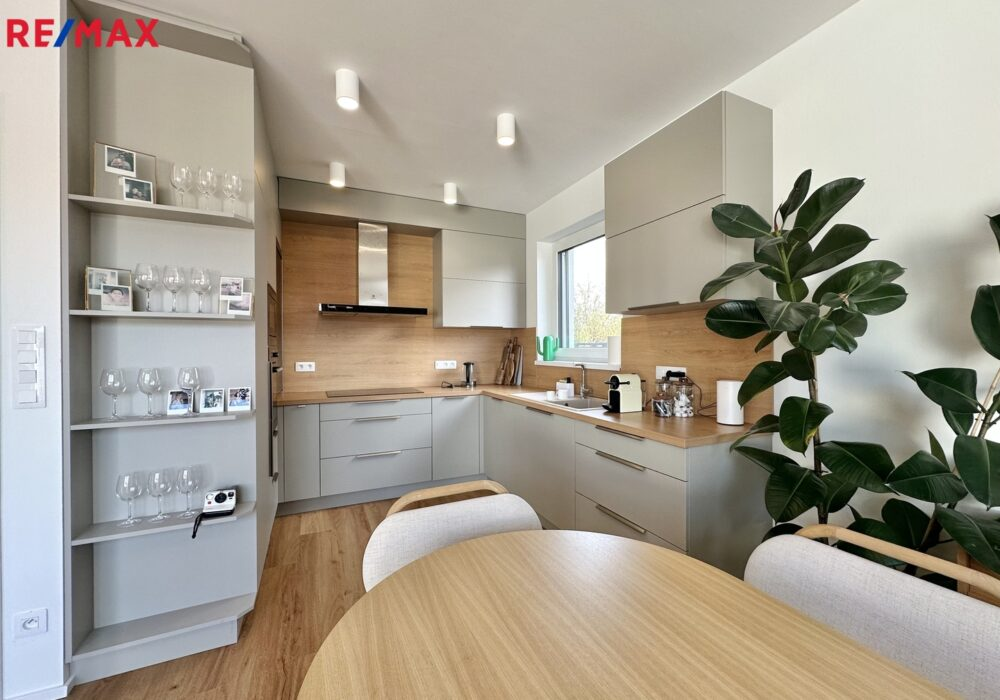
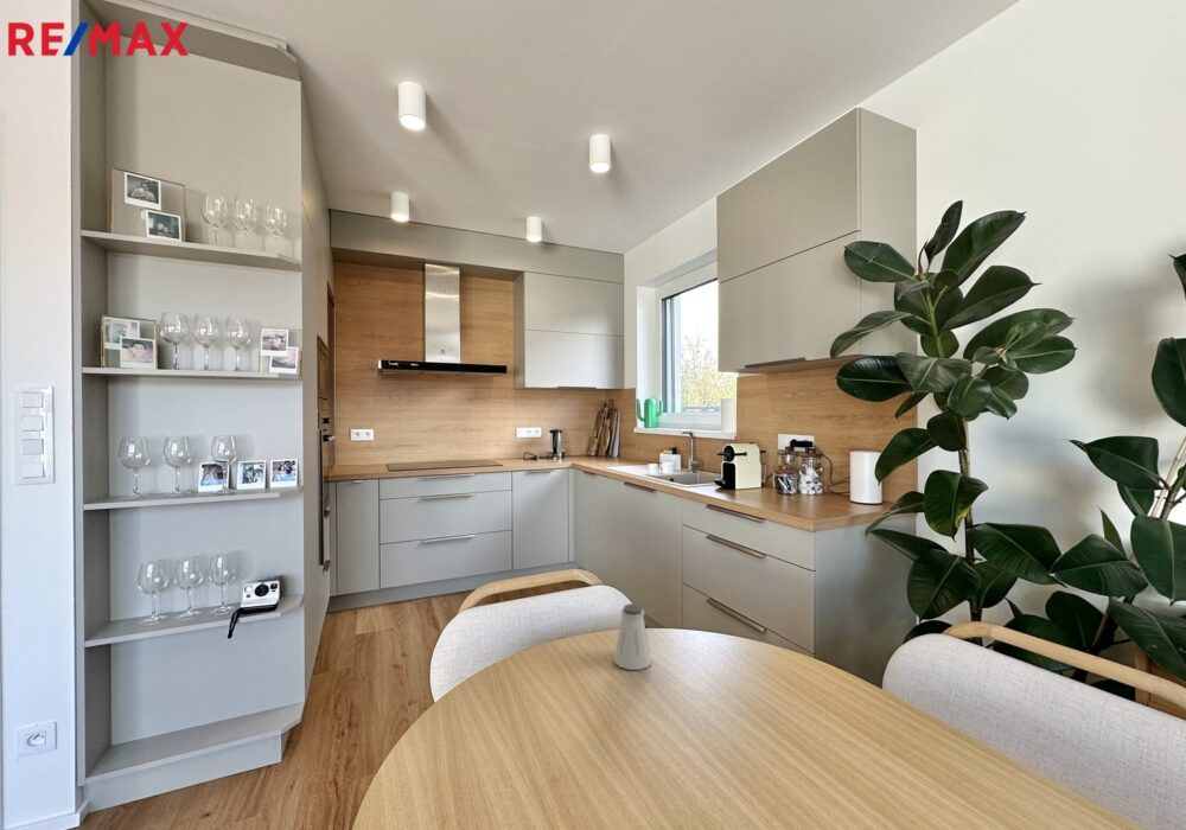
+ saltshaker (632, 633)
